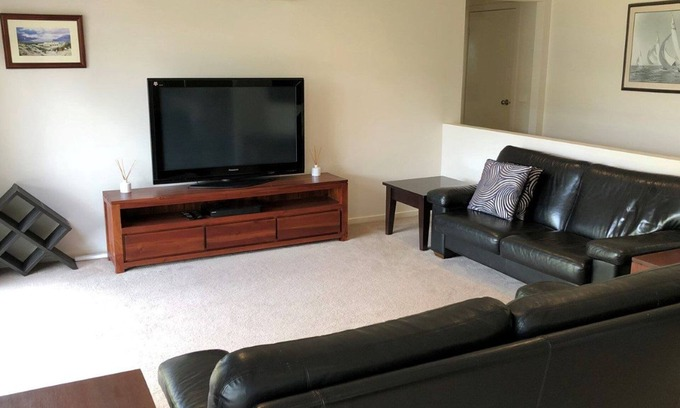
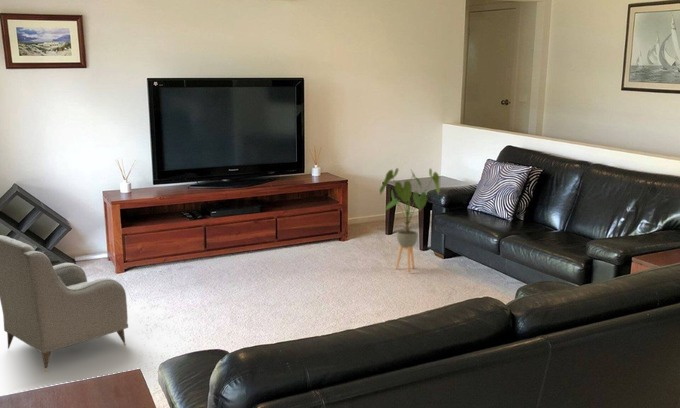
+ armchair (59, 270)
+ house plant (406, 218)
